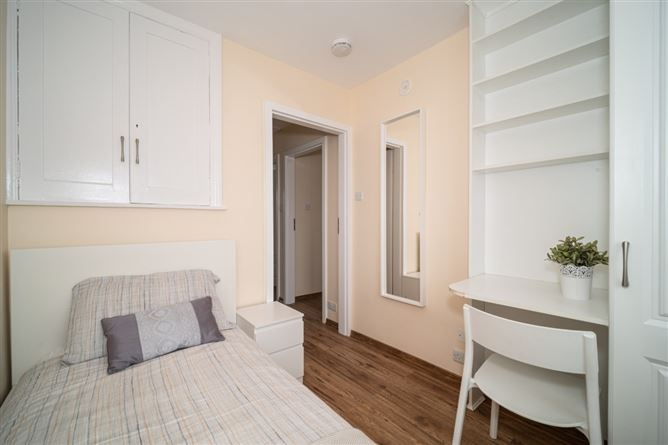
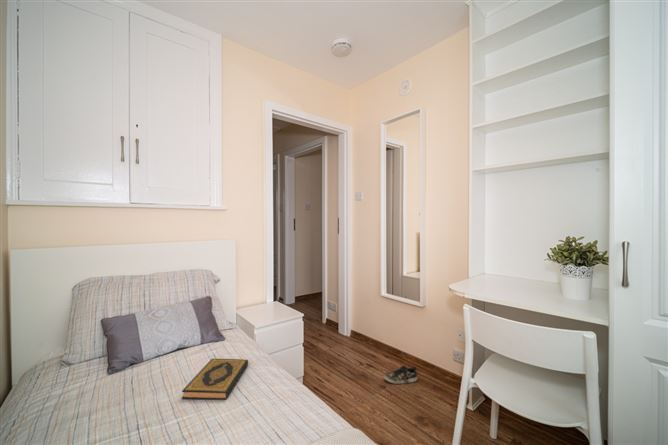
+ hardback book (218, 376)
+ shoe (406, 375)
